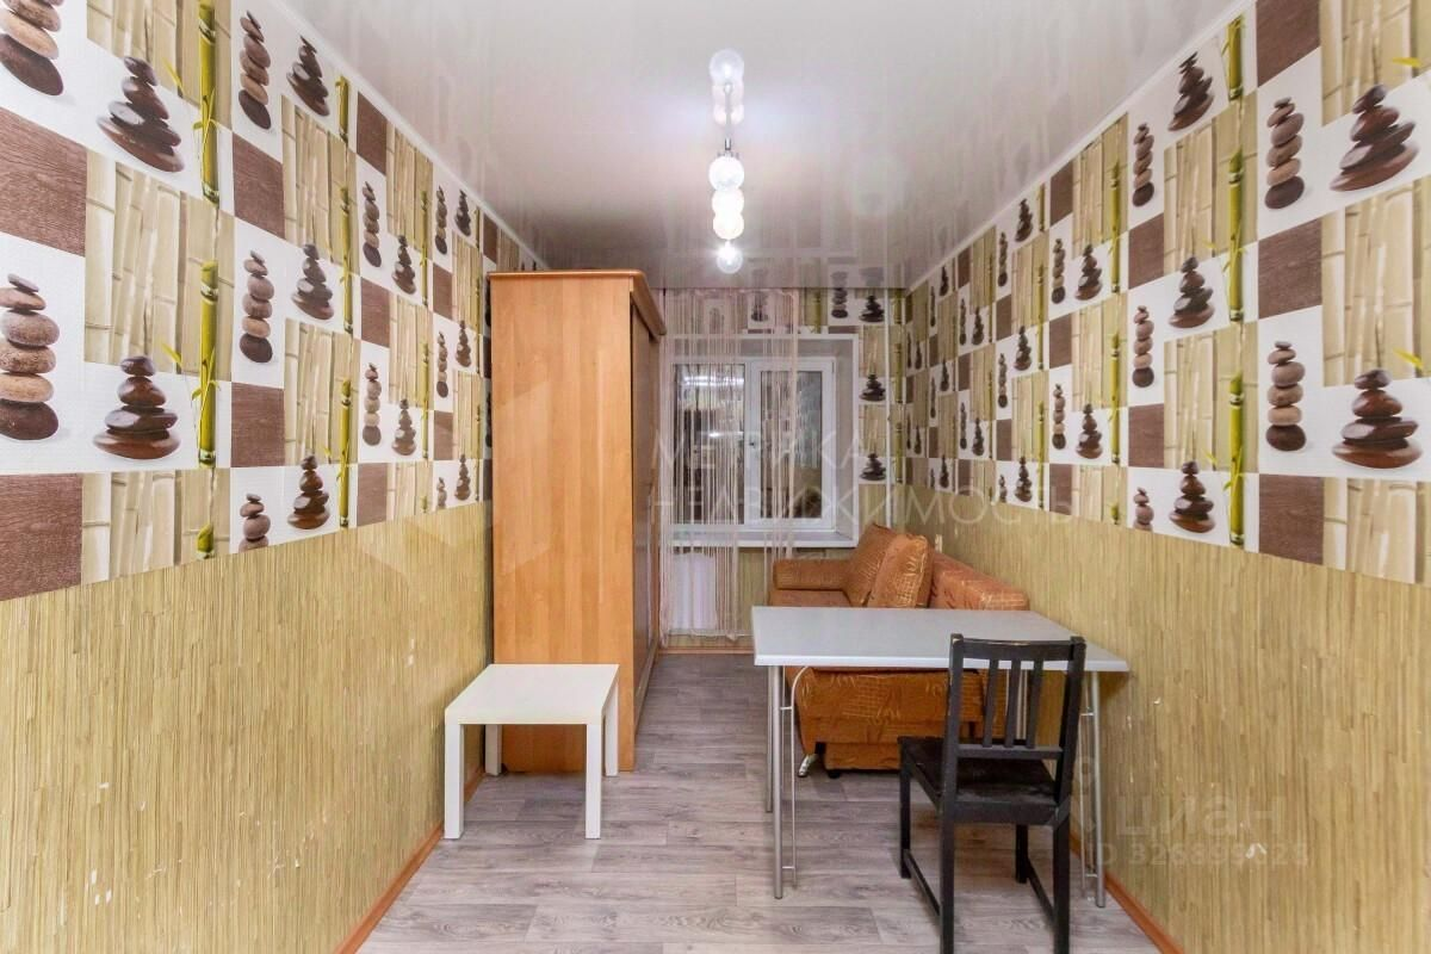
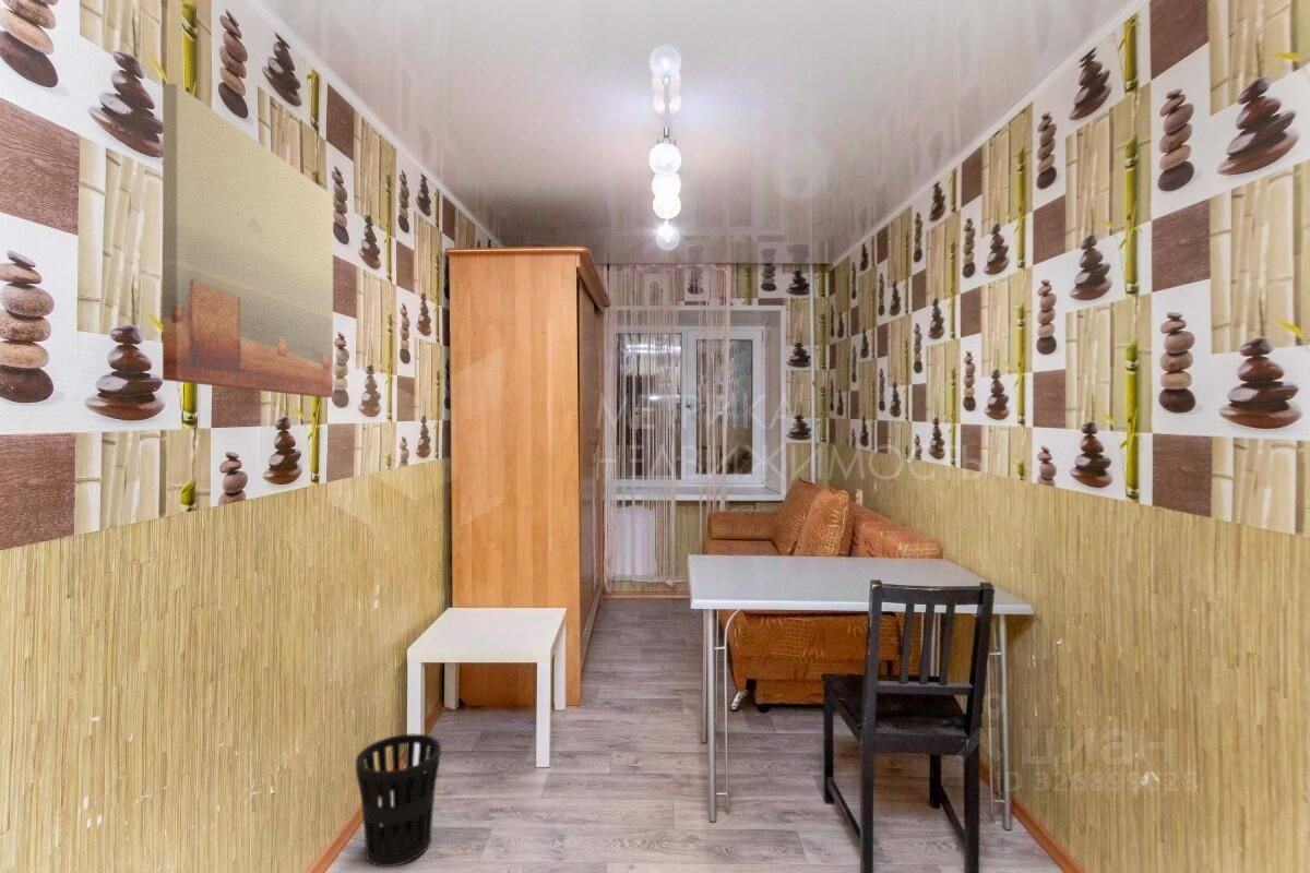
+ wastebasket (398, 799)
+ wall art (263, 270)
